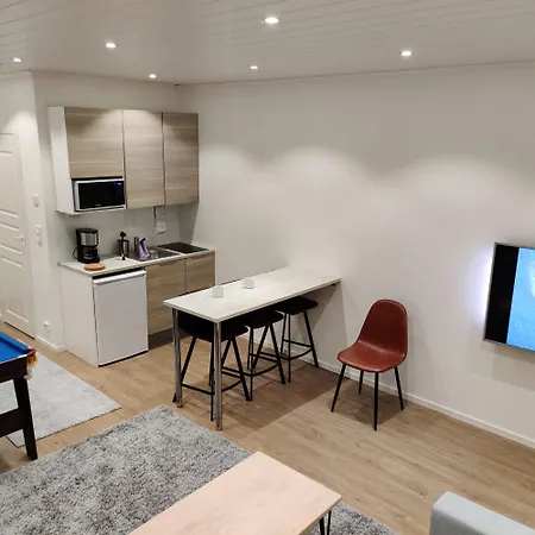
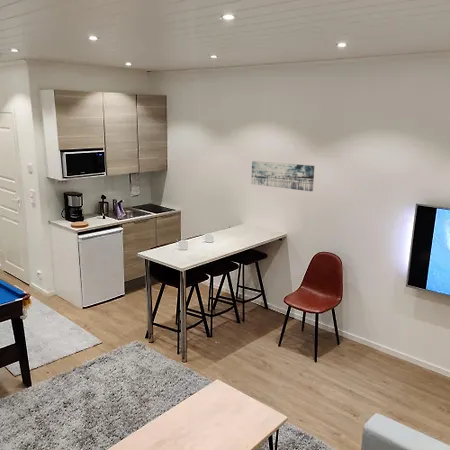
+ wall art (281, 175)
